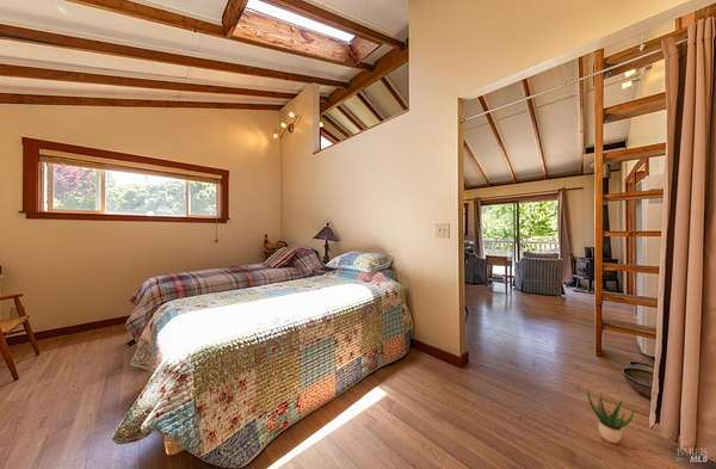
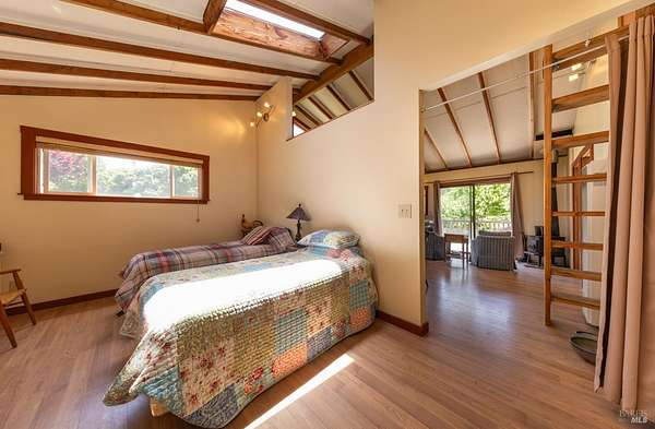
- potted plant (609, 415)
